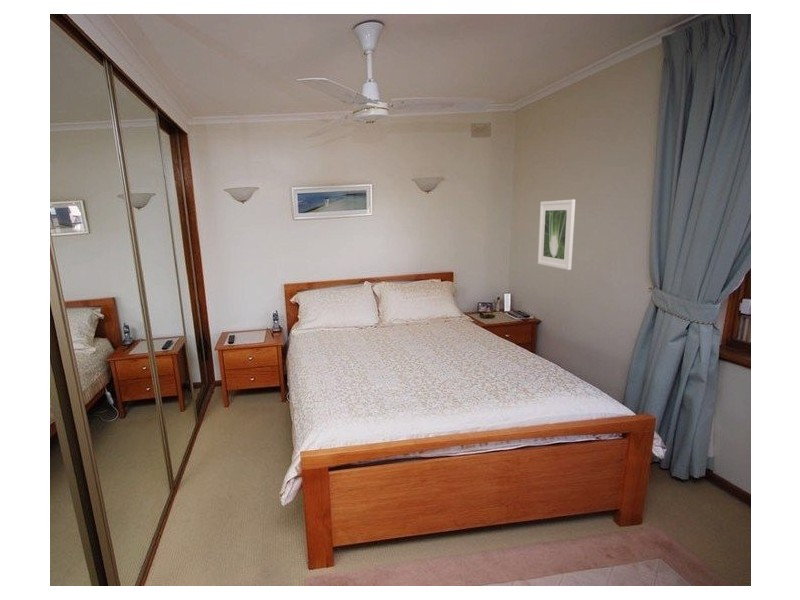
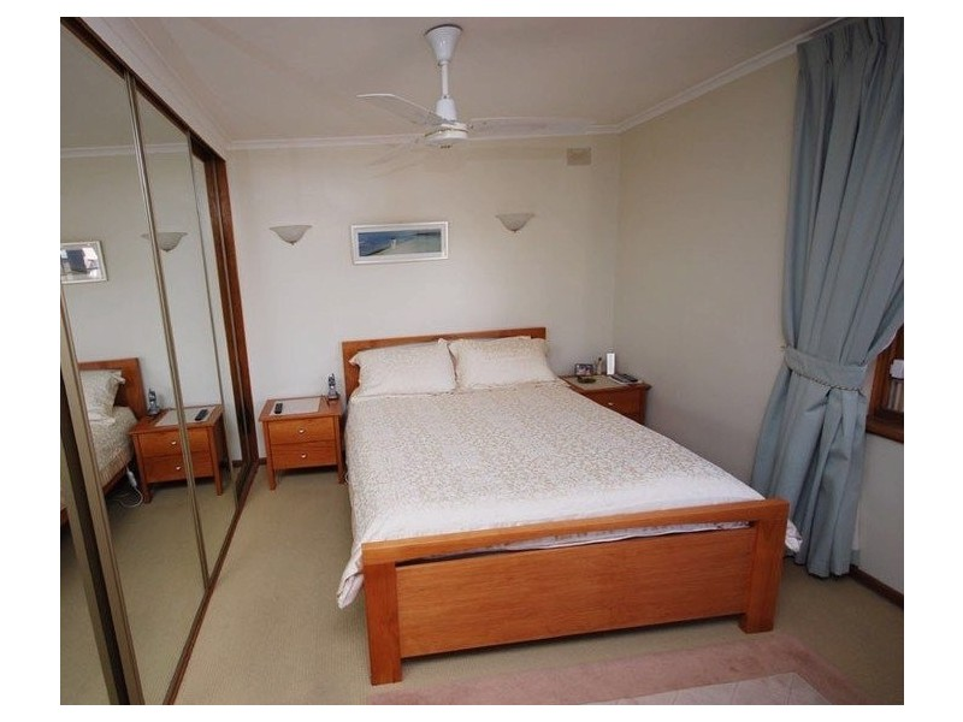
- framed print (555, 234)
